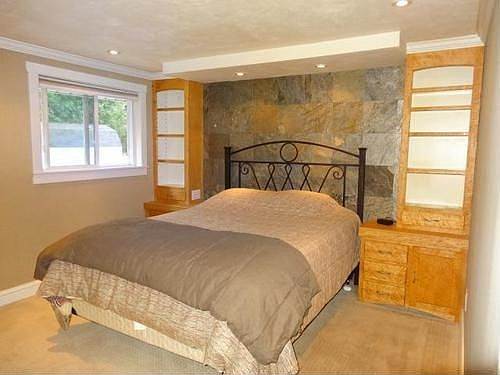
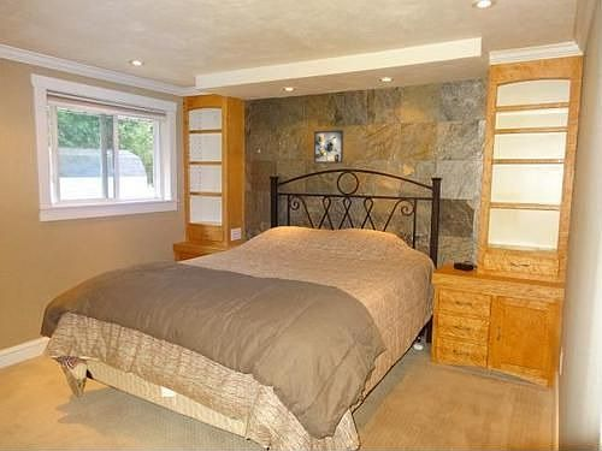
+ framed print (327, 147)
